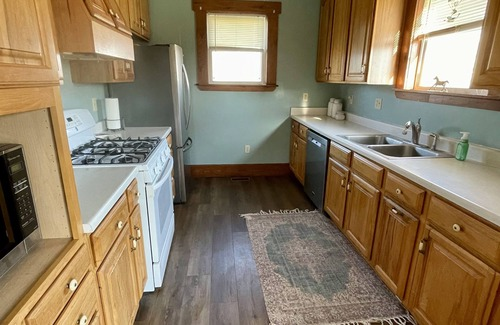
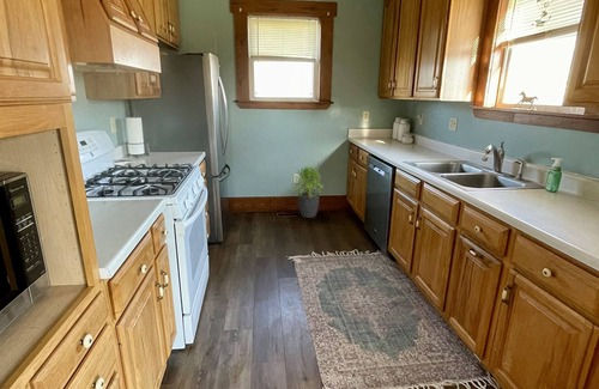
+ potted plant (307, 189)
